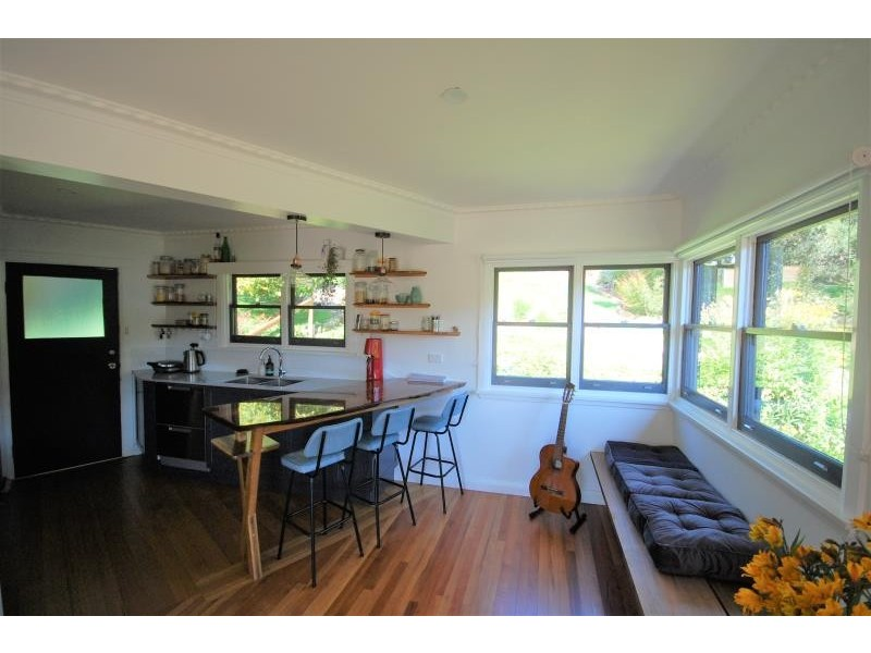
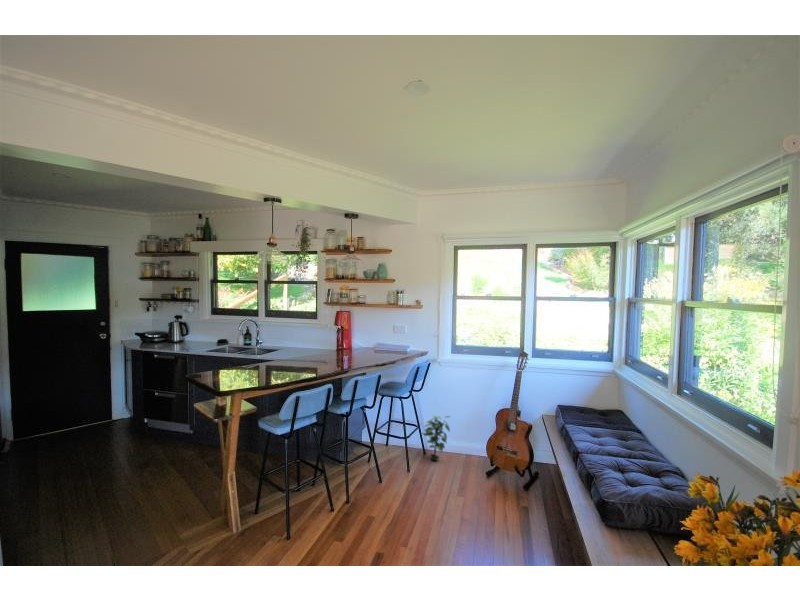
+ potted plant (436, 437)
